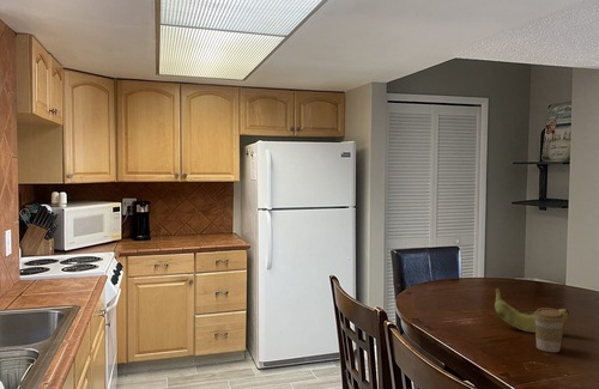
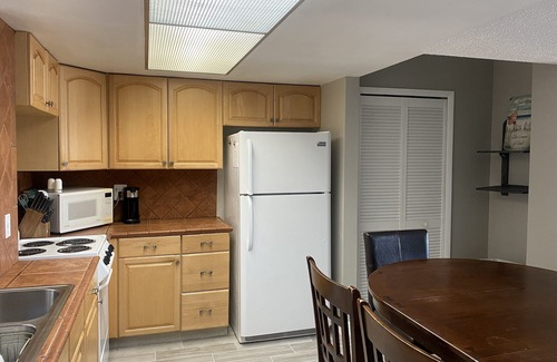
- banana (530, 314)
- coffee cup (547, 329)
